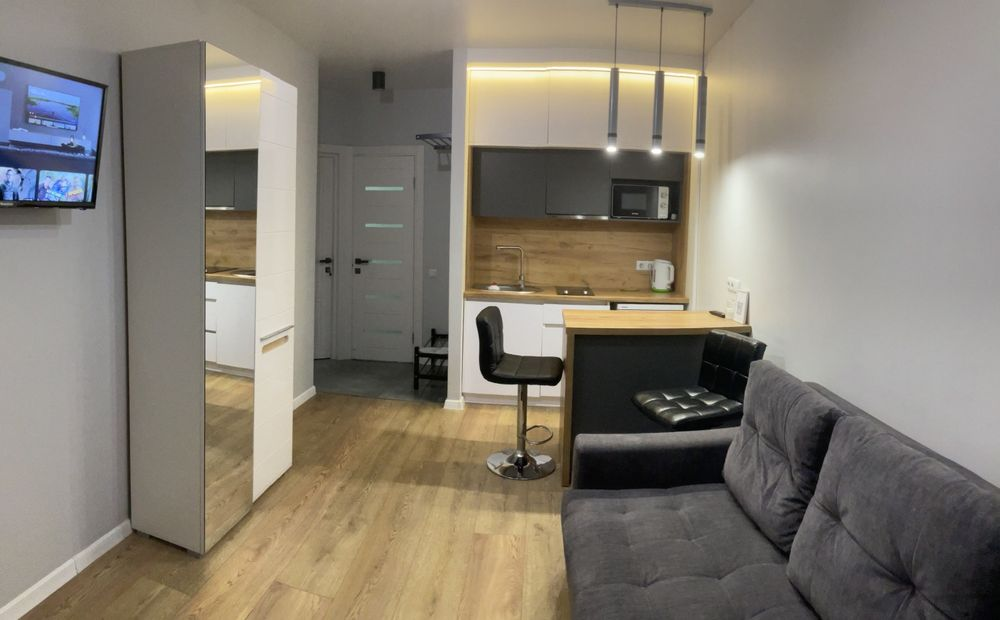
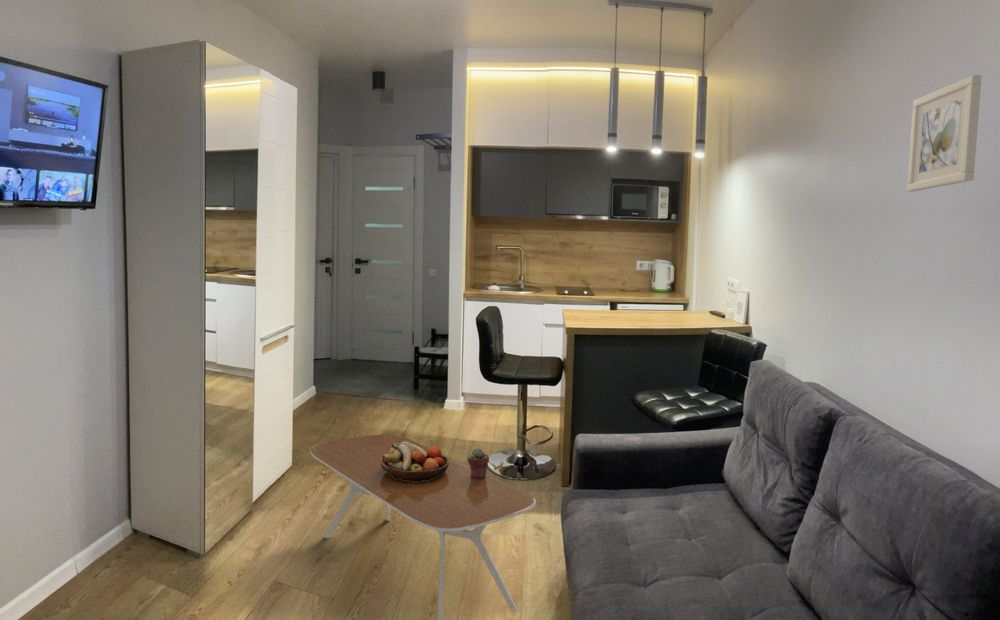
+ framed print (941, 137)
+ coffee table (410, 519)
+ fruit bowl (414, 457)
+ potted succulent (478, 461)
